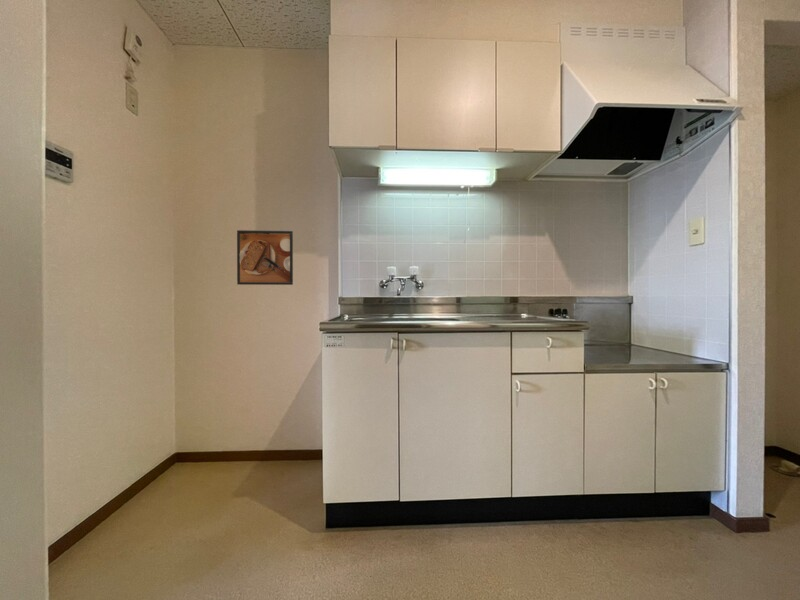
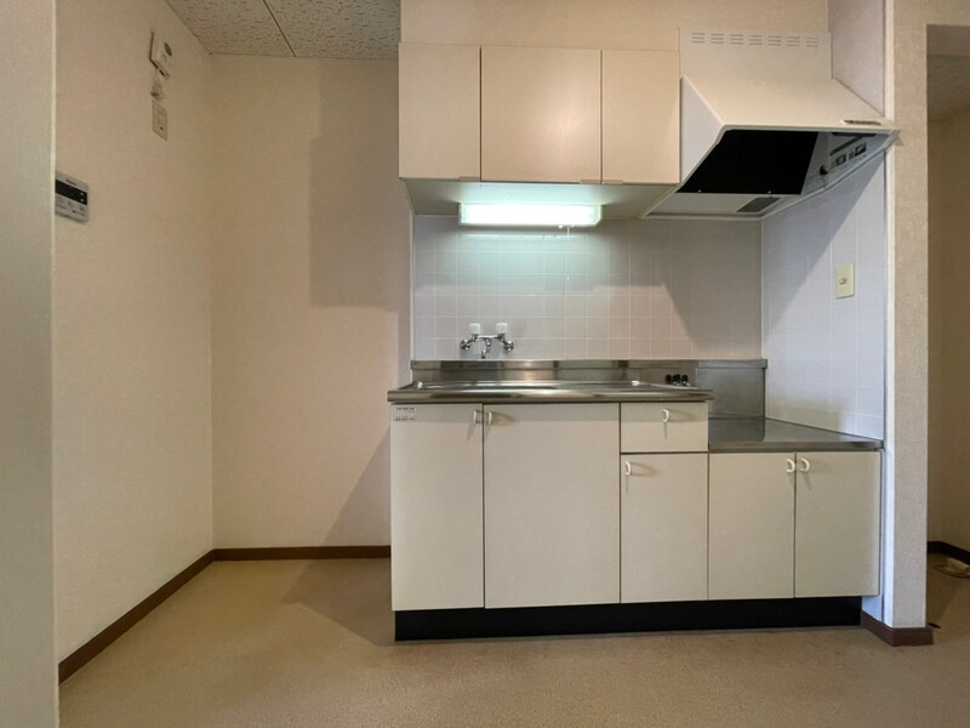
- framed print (265, 257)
